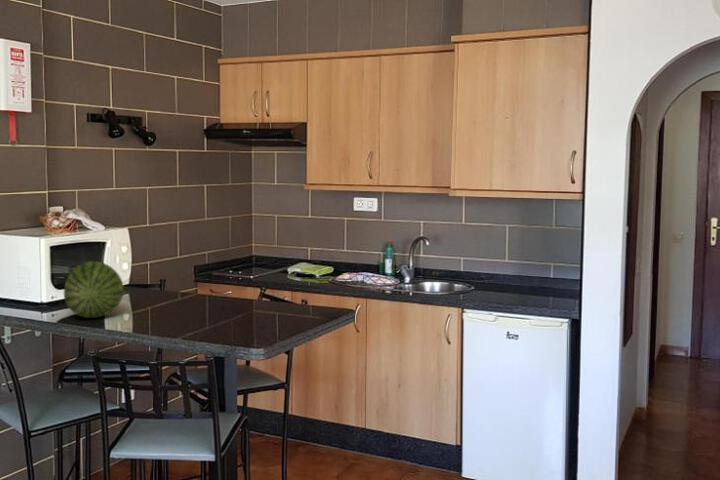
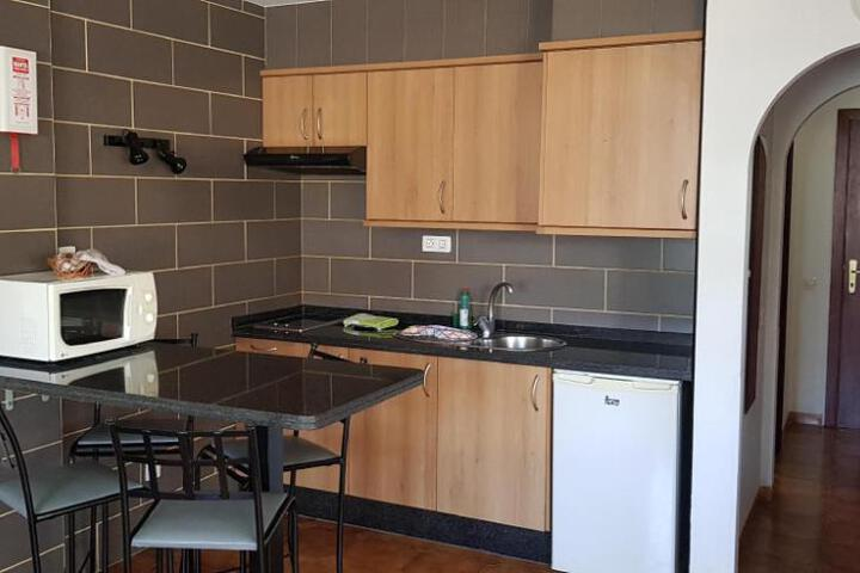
- fruit (94, 289)
